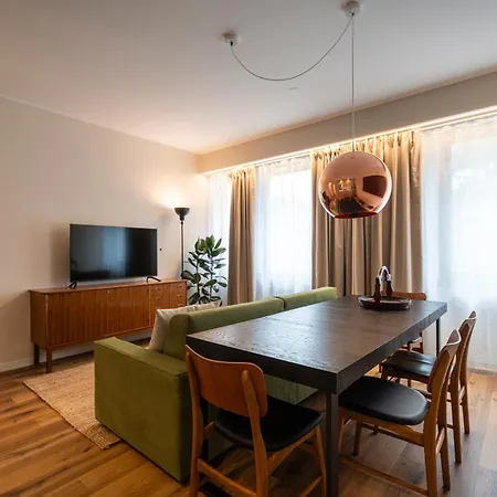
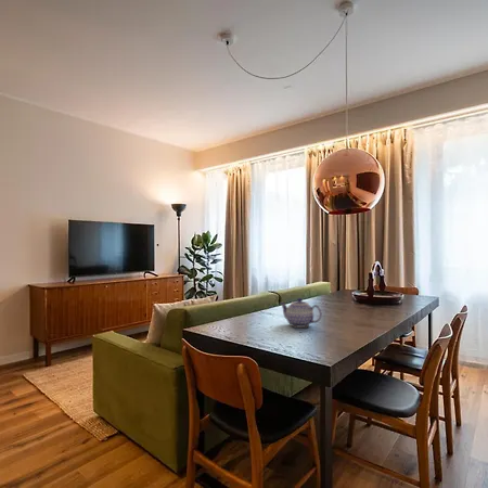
+ teapot (299, 311)
